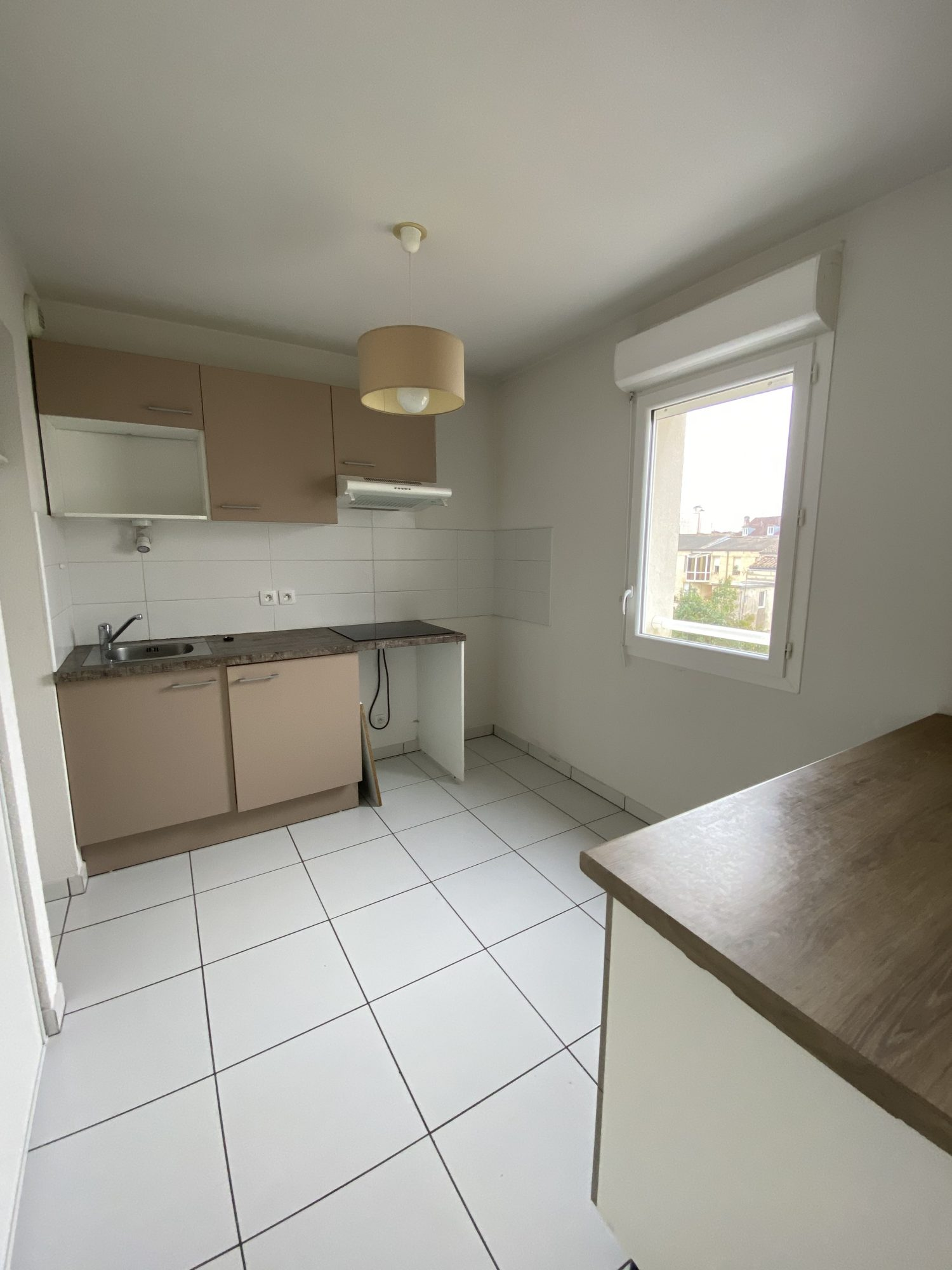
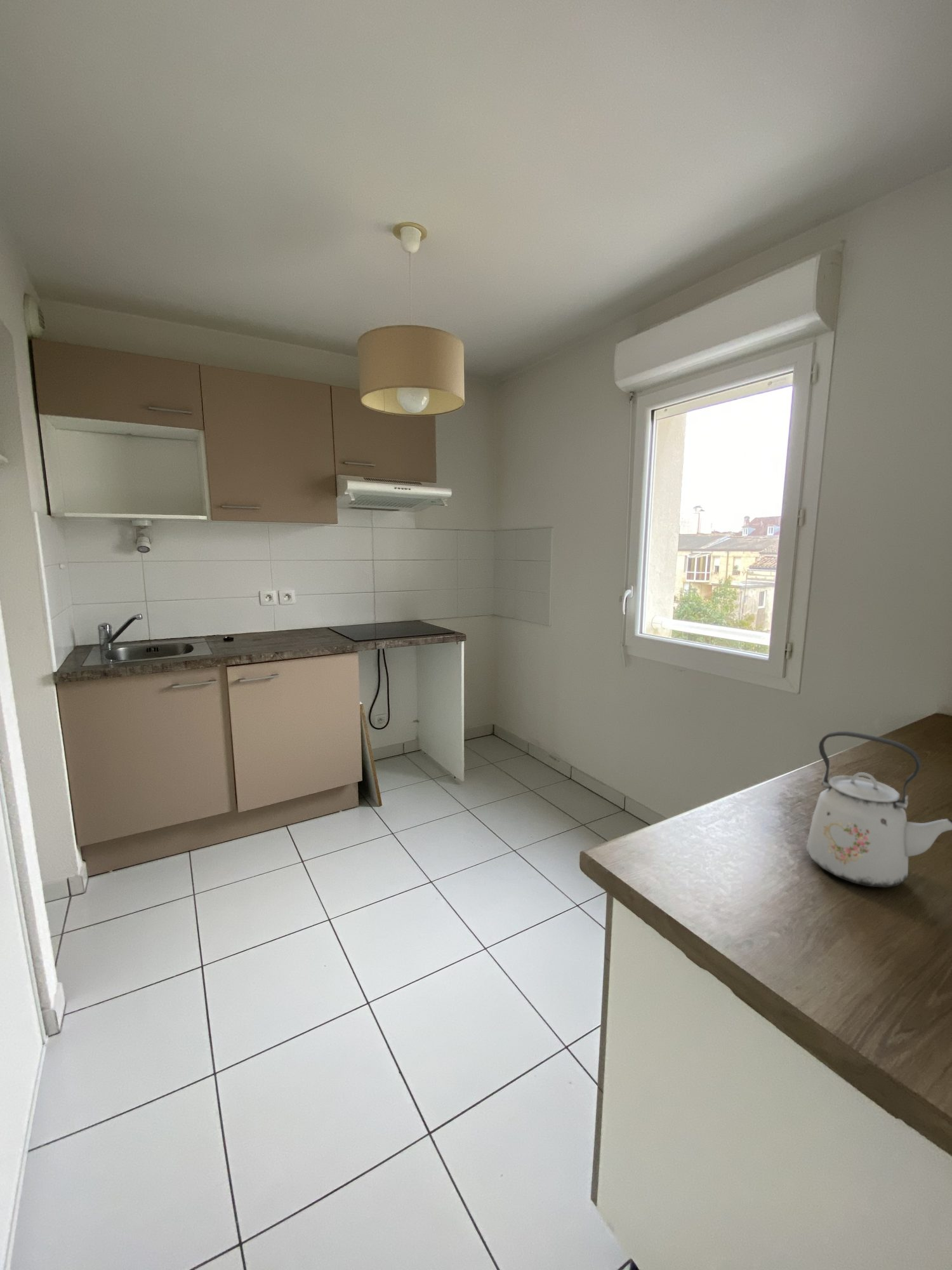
+ kettle (881, 810)
